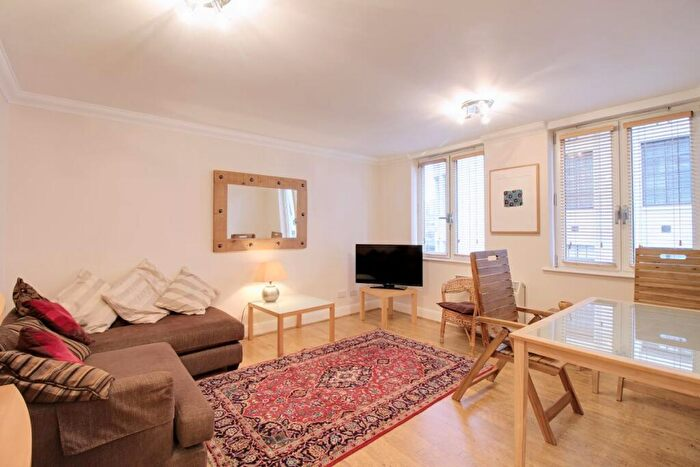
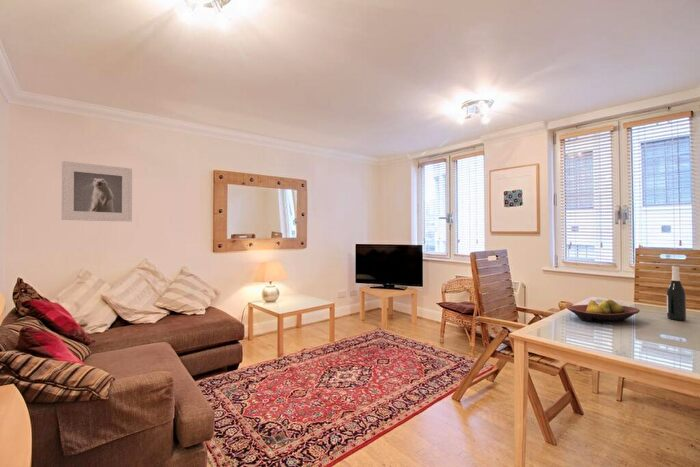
+ fruit bowl (602, 309)
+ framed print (98, 192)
+ wine bottle (676, 292)
